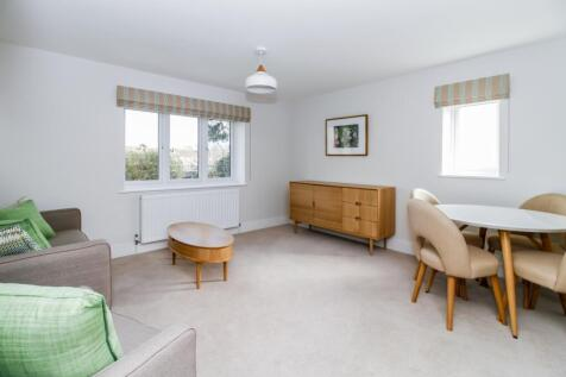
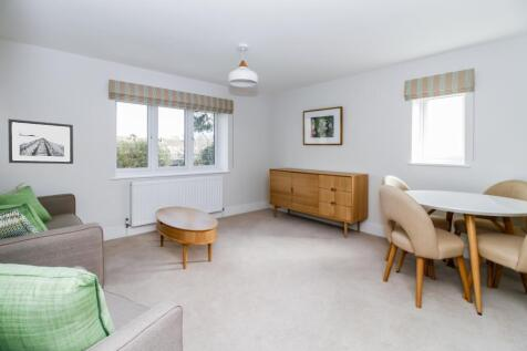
+ wall art (42, 143)
